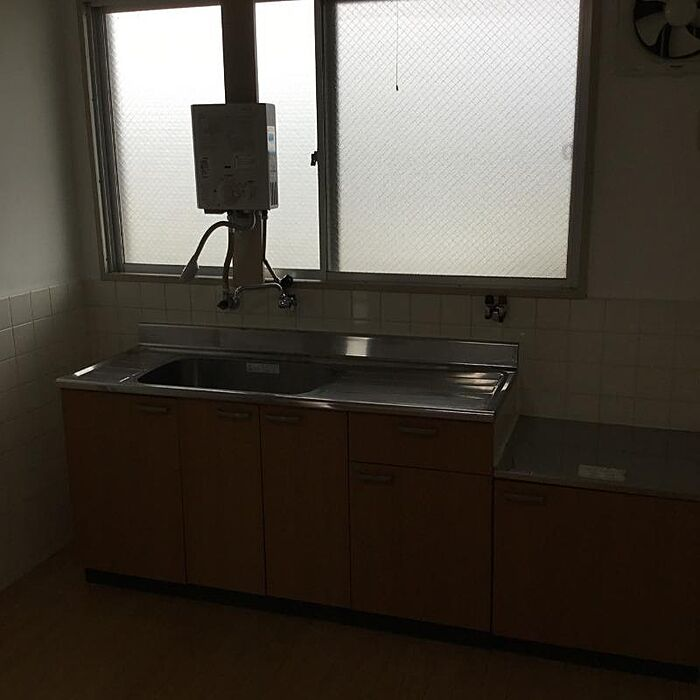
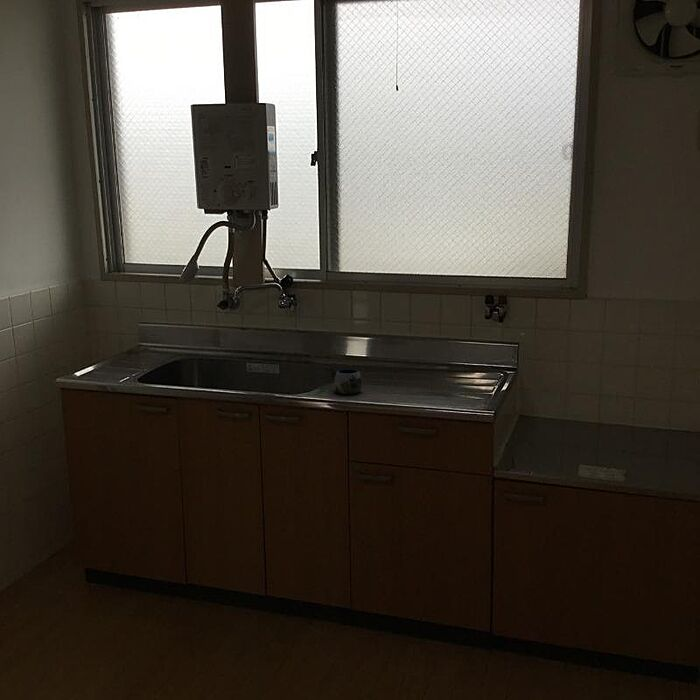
+ mug (345, 380)
